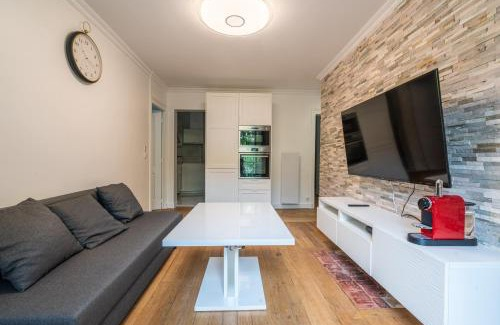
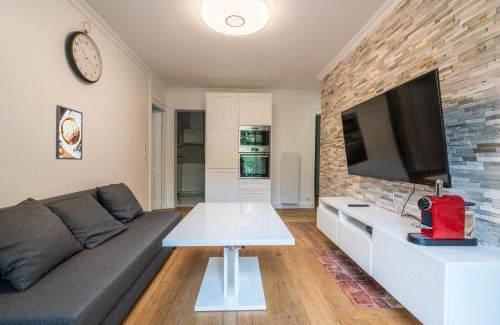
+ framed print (70, 134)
